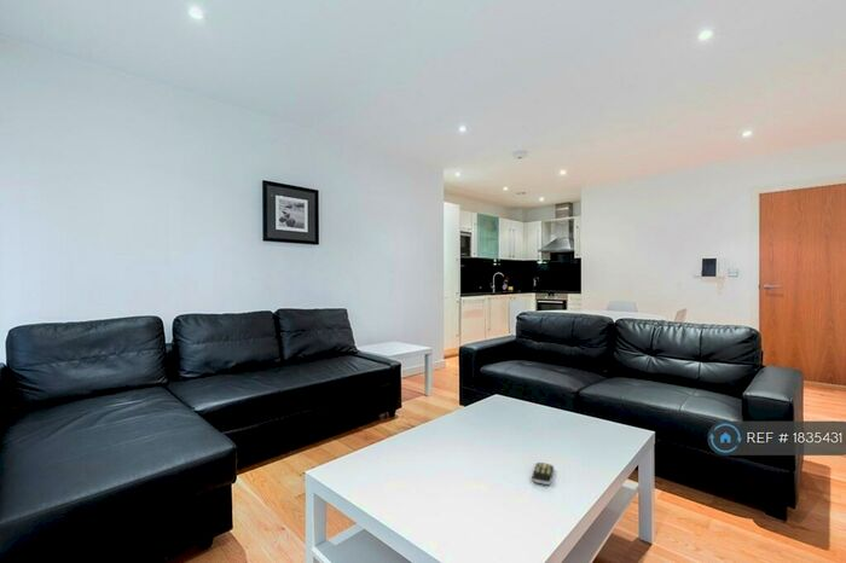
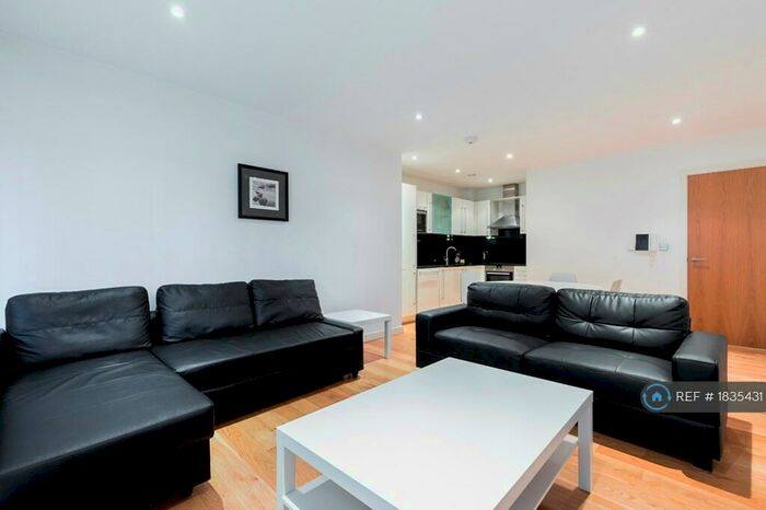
- remote control (543, 472)
